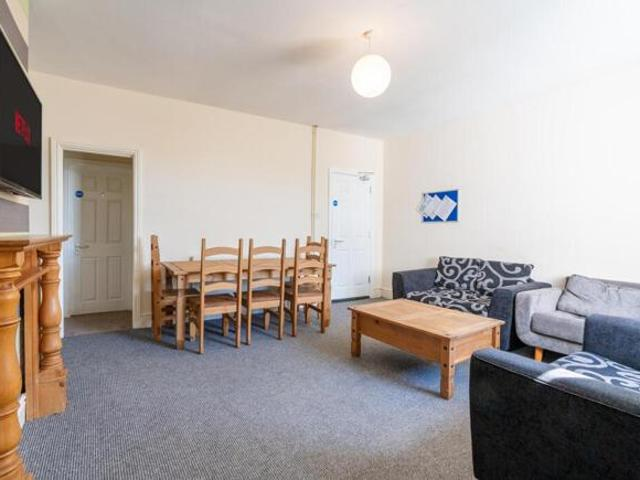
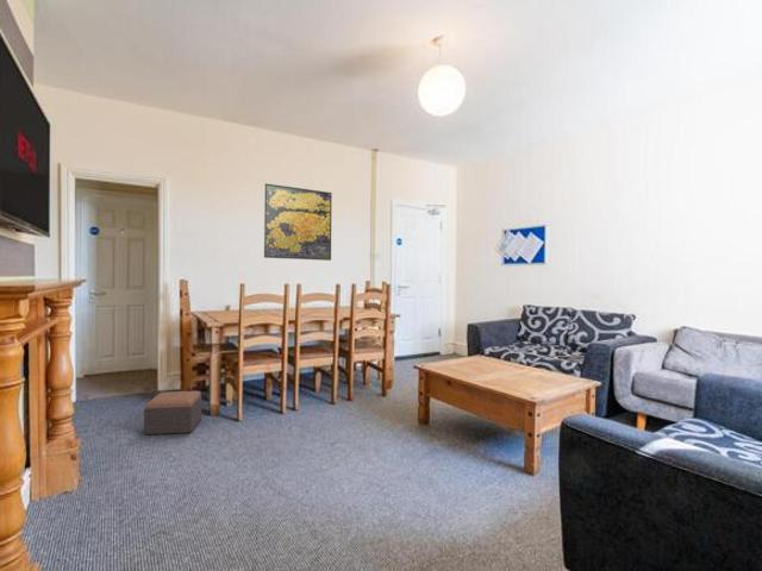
+ footstool (174, 410)
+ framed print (299, 224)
